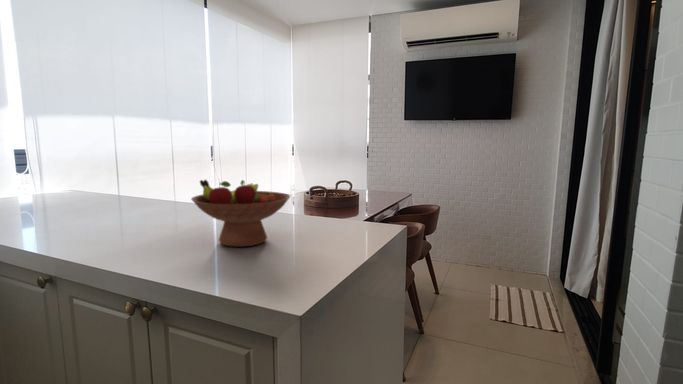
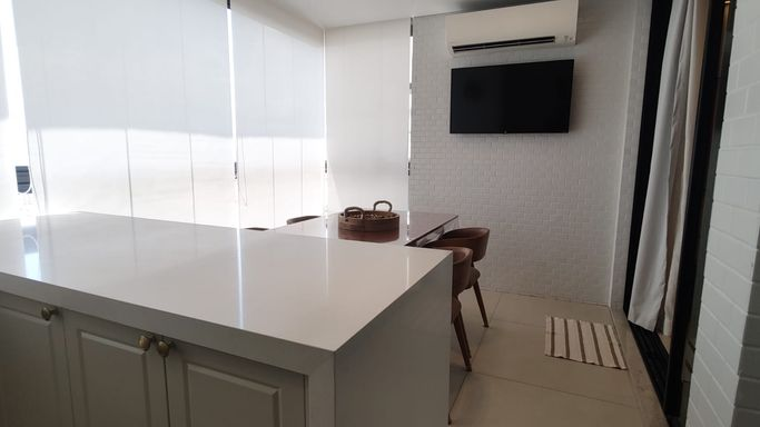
- fruit bowl (242, 210)
